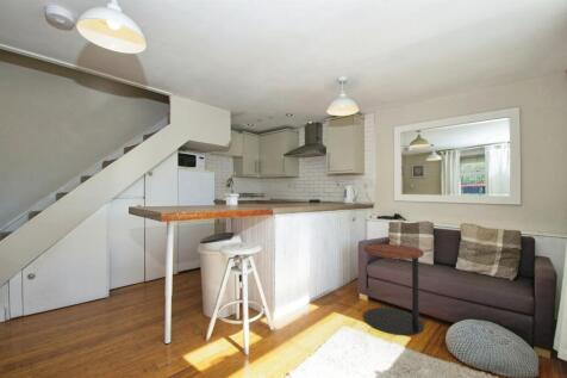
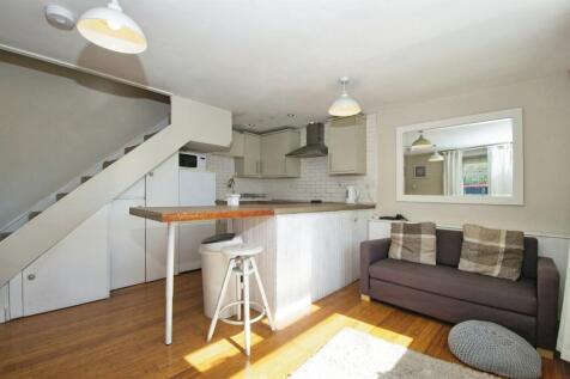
- side table (412, 285)
